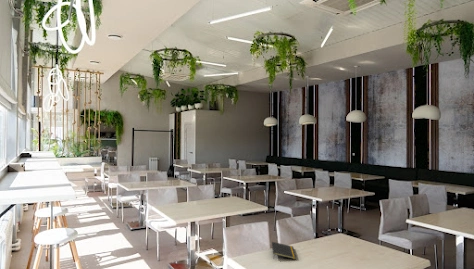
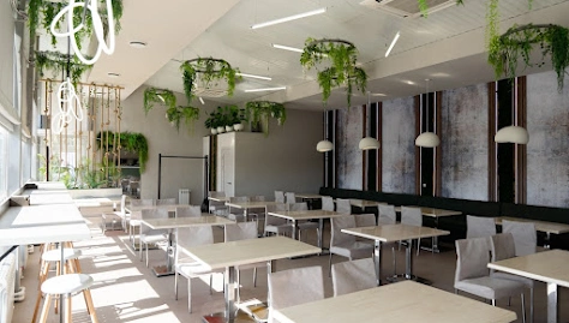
- notepad (283, 250)
